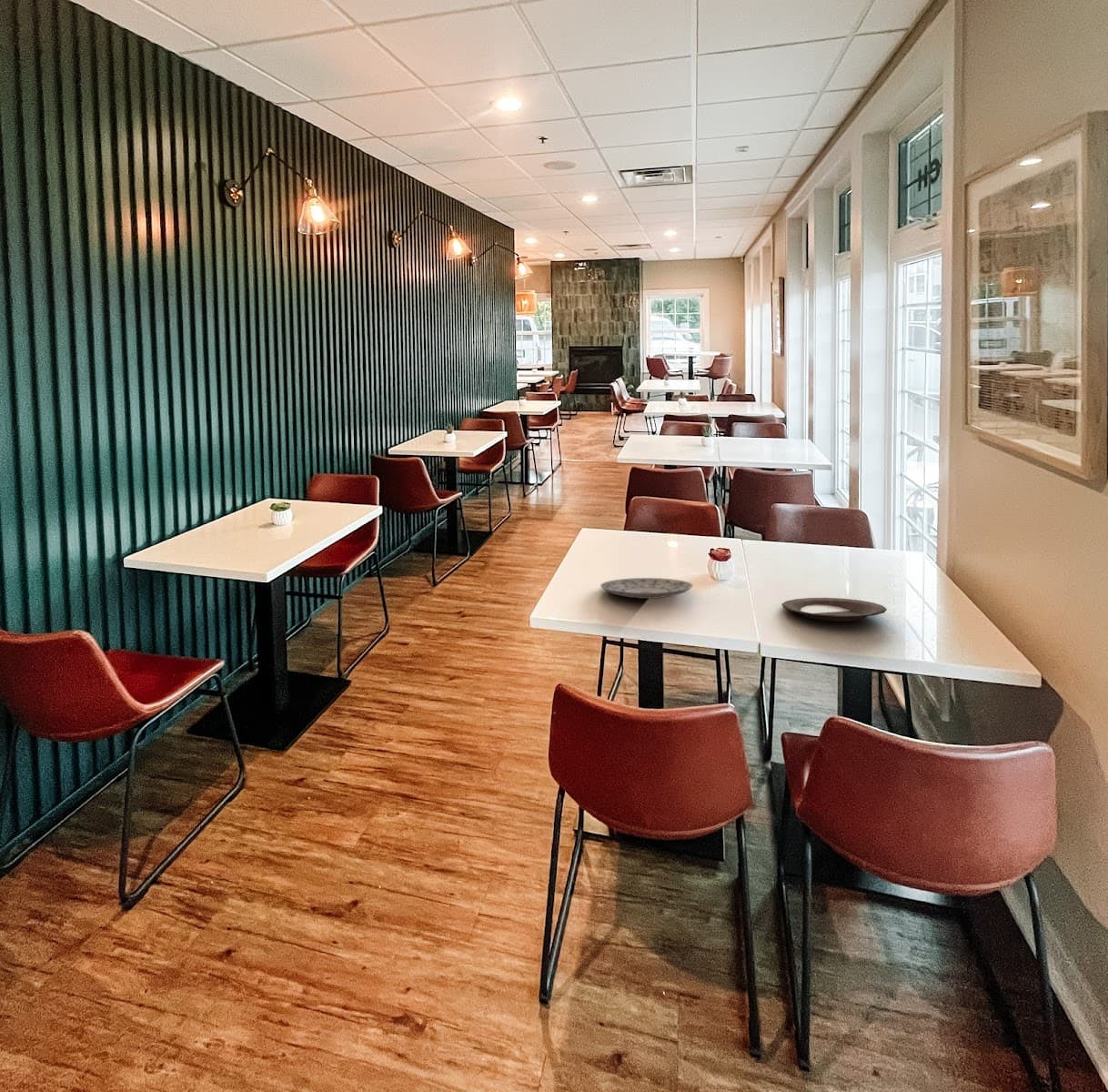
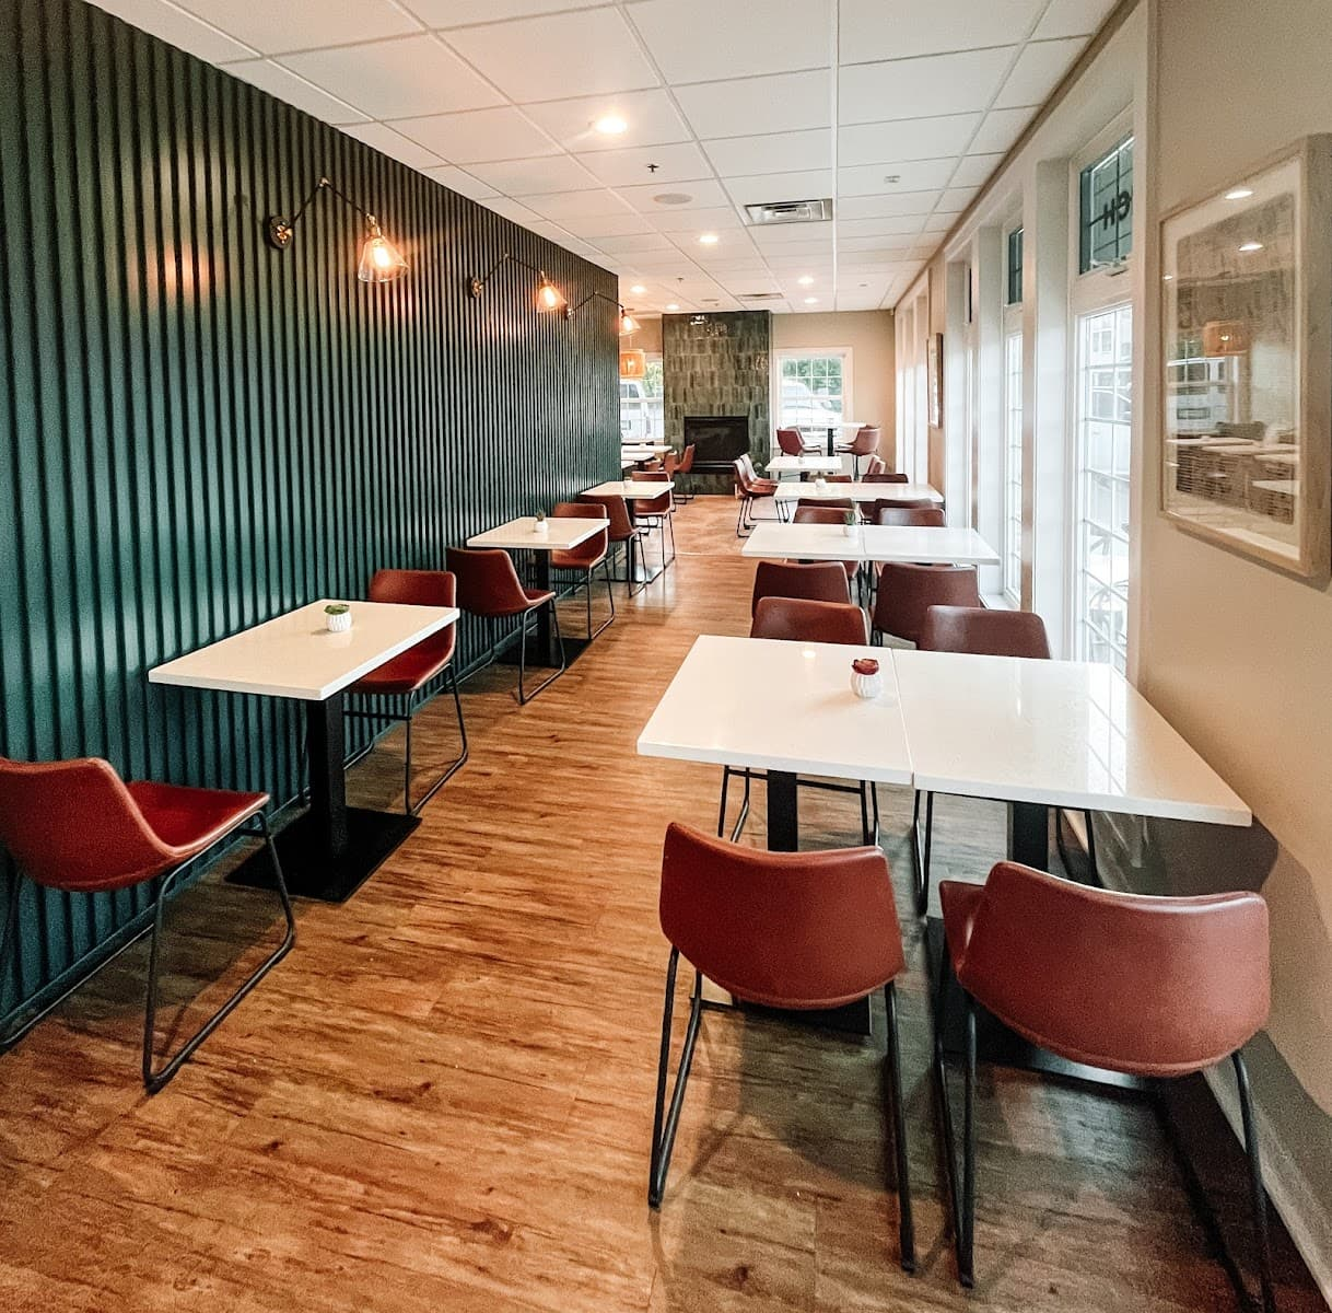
- plate (646, 590)
- plate (833, 612)
